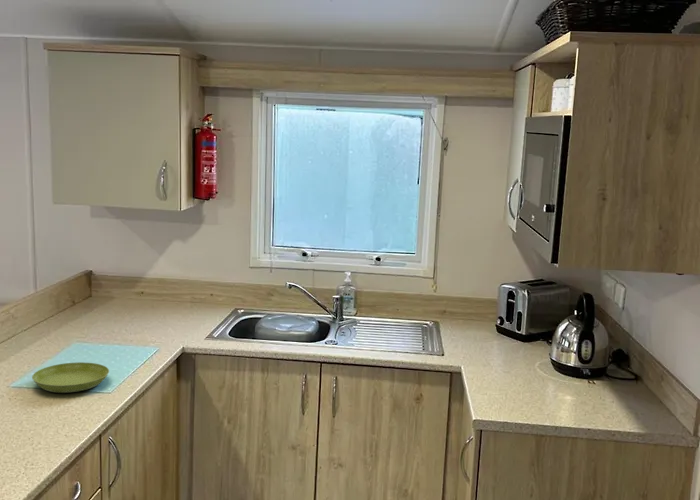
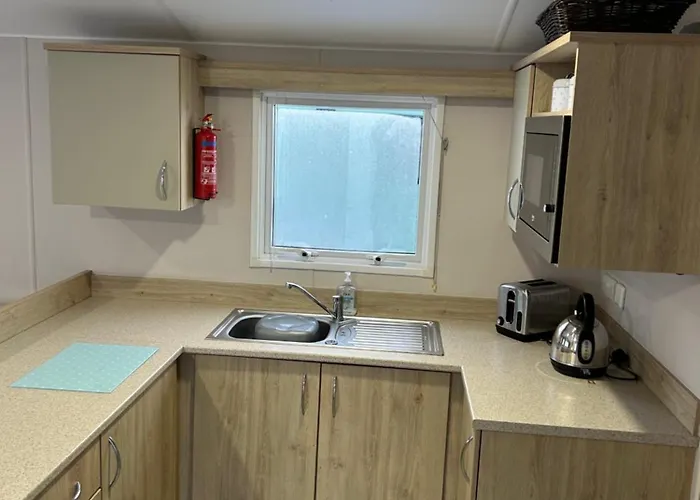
- saucer (71, 378)
